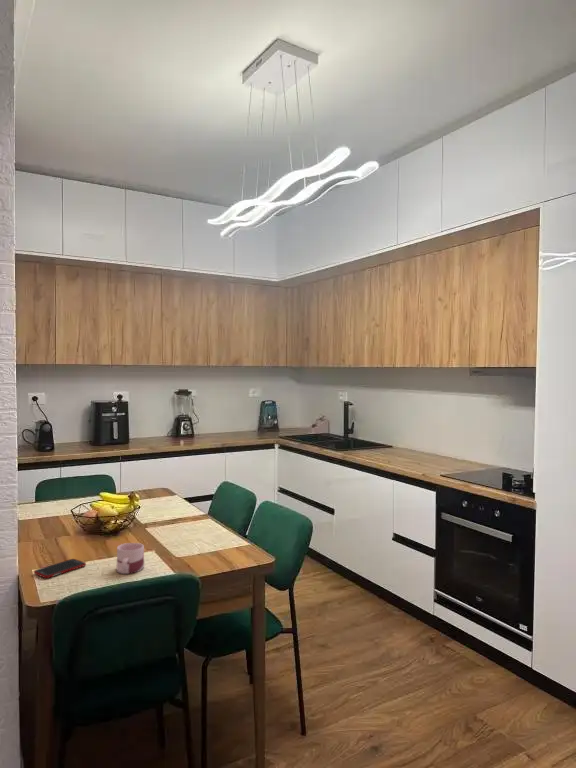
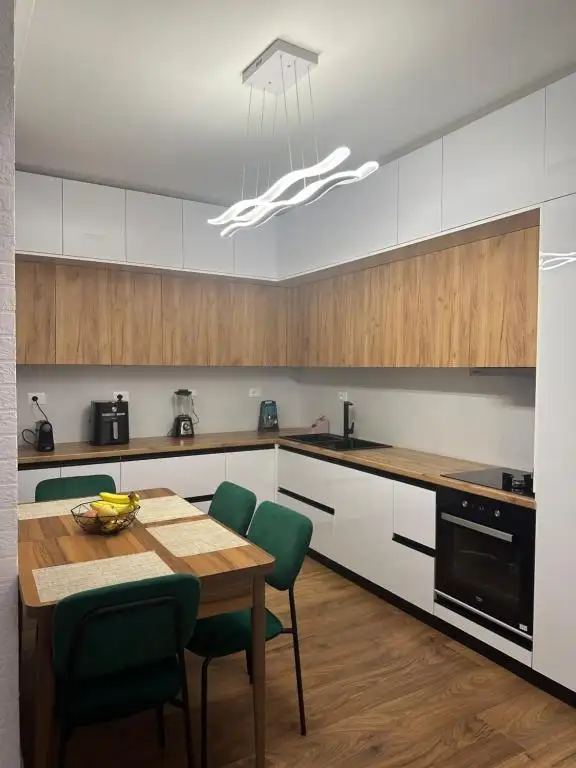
- cell phone (60, 568)
- mug (129, 558)
